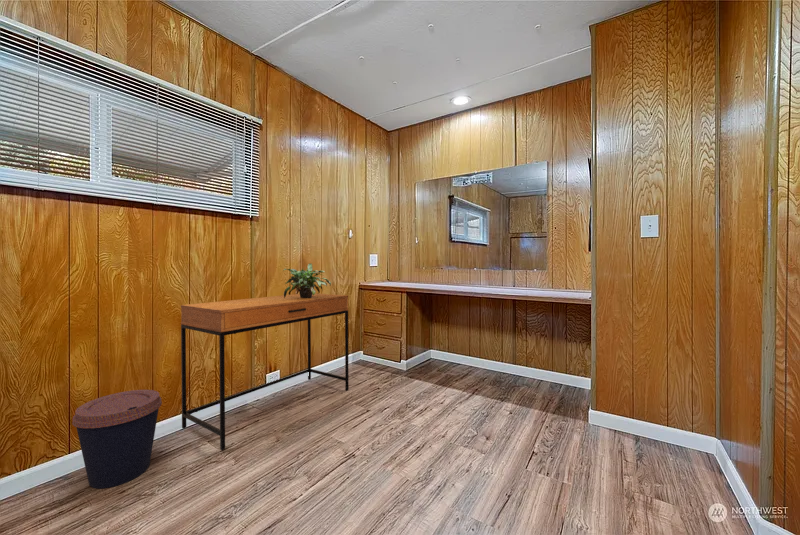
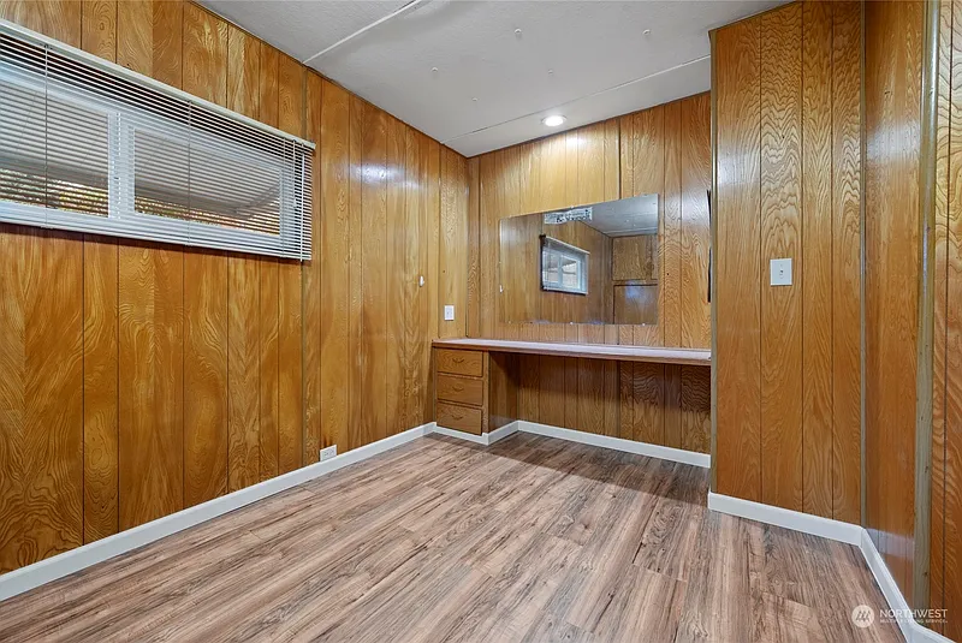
- desk (286, 376)
- potted plant (307, 280)
- coffee cup (120, 437)
